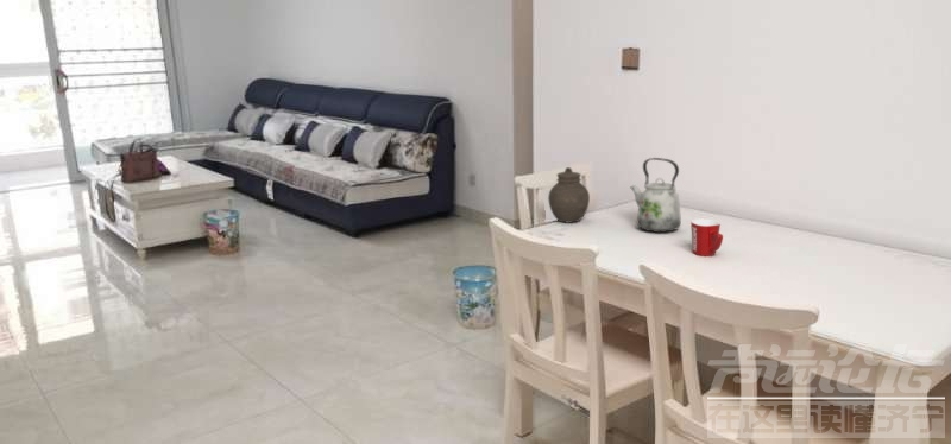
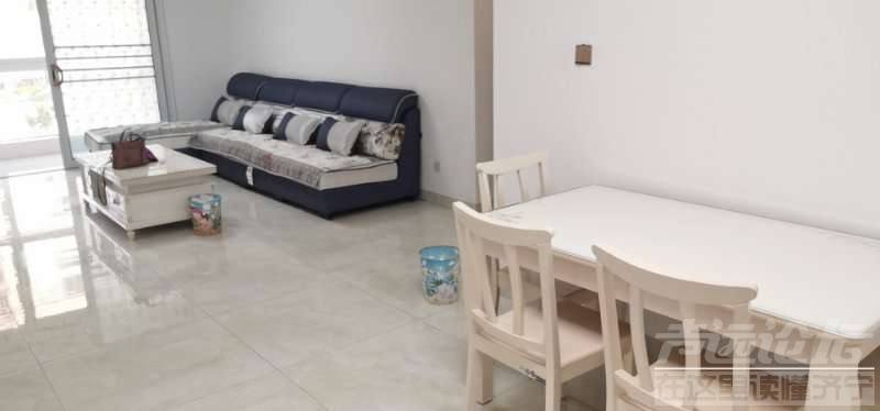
- kettle (653, 192)
- mug (708, 239)
- jar (568, 194)
